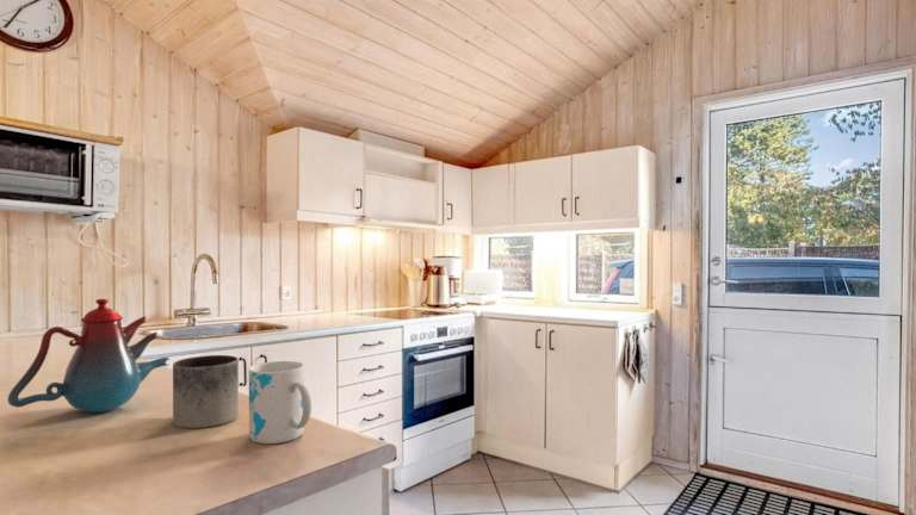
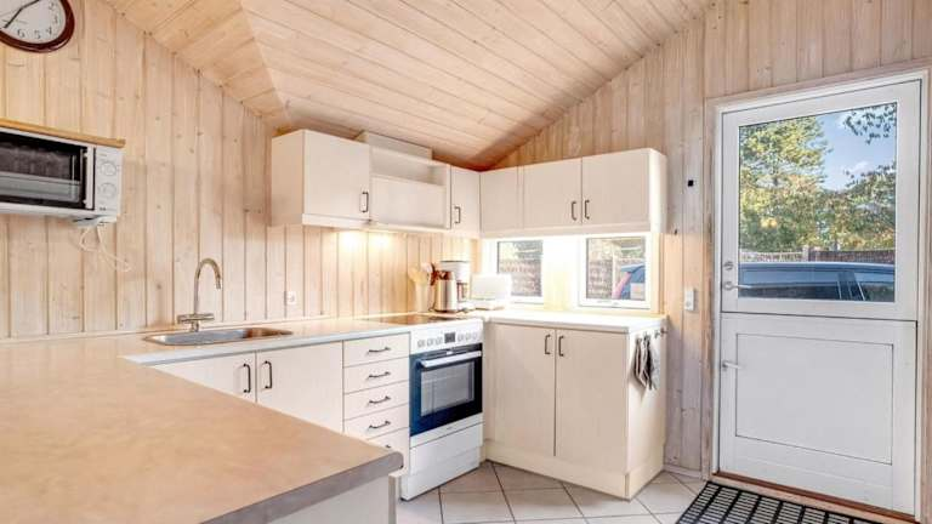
- mug (200, 389)
- mug (284, 402)
- teakettle (97, 354)
